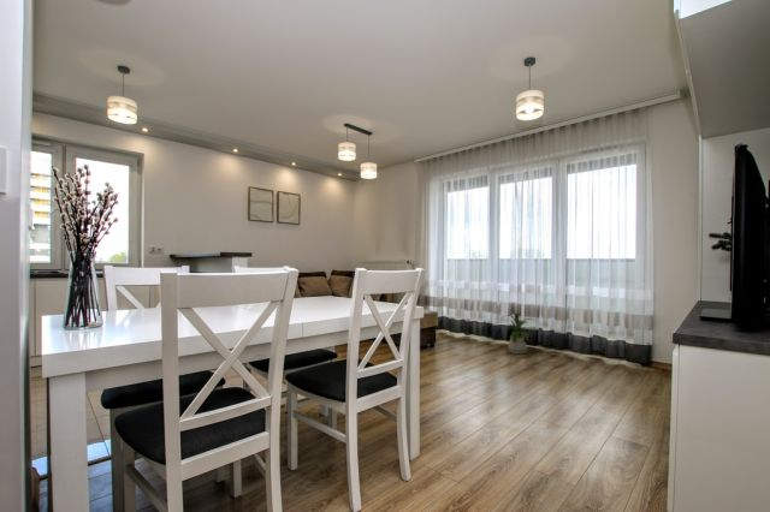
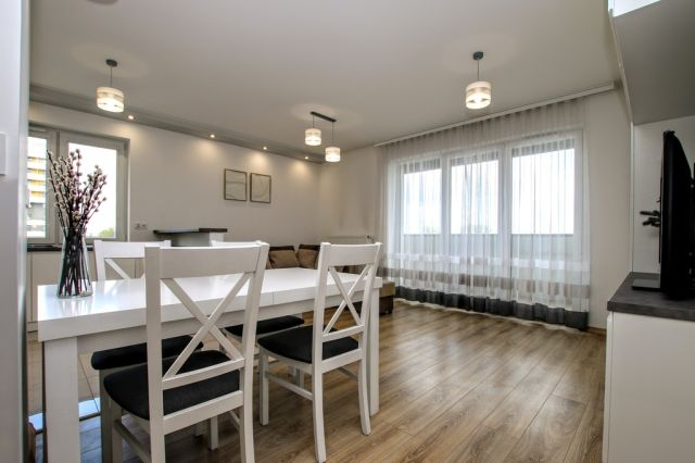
- house plant (520, 331)
